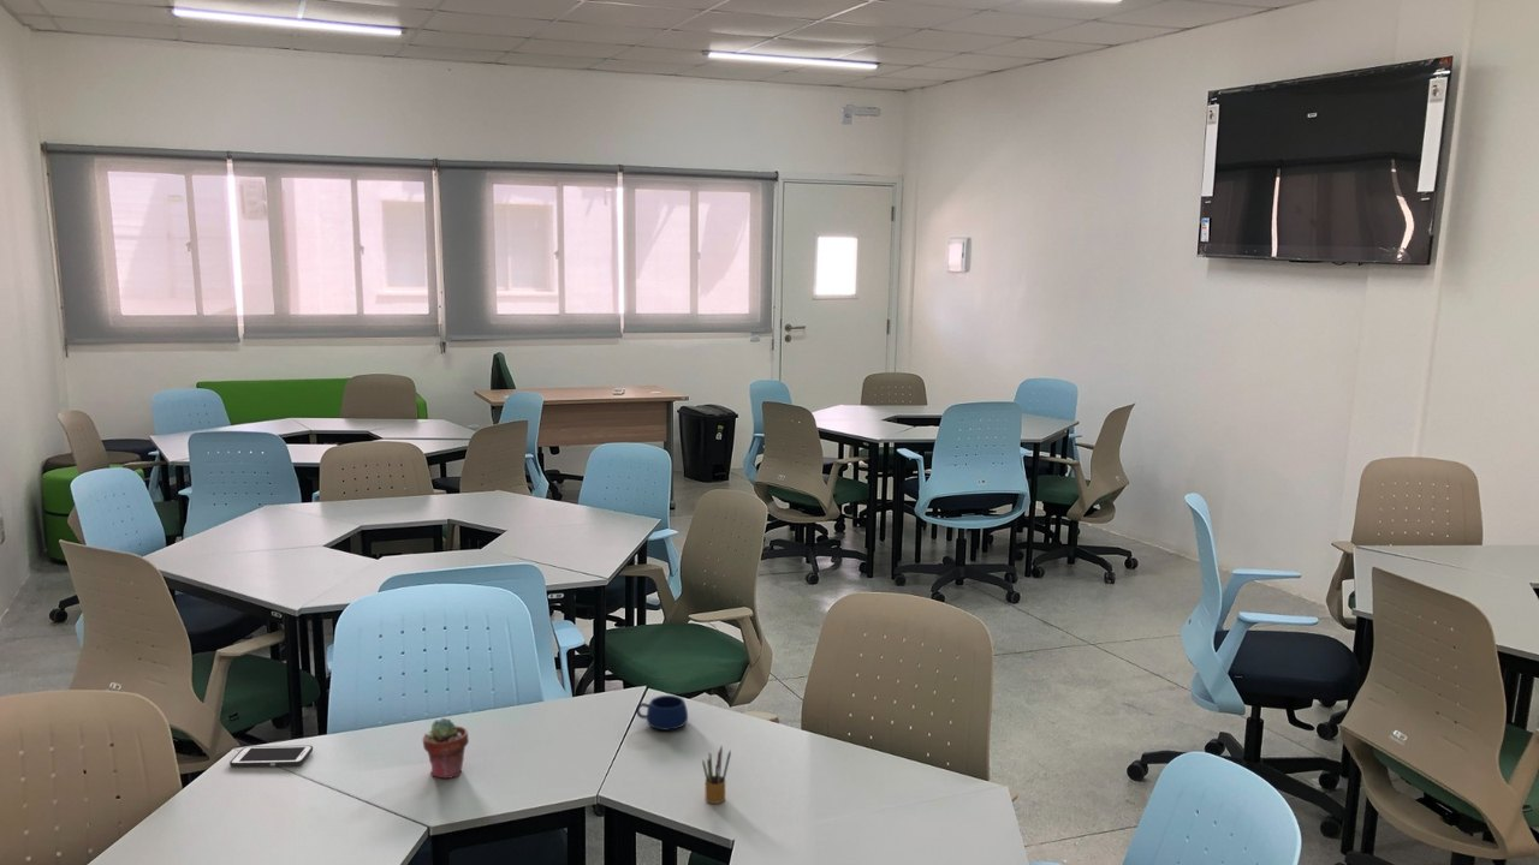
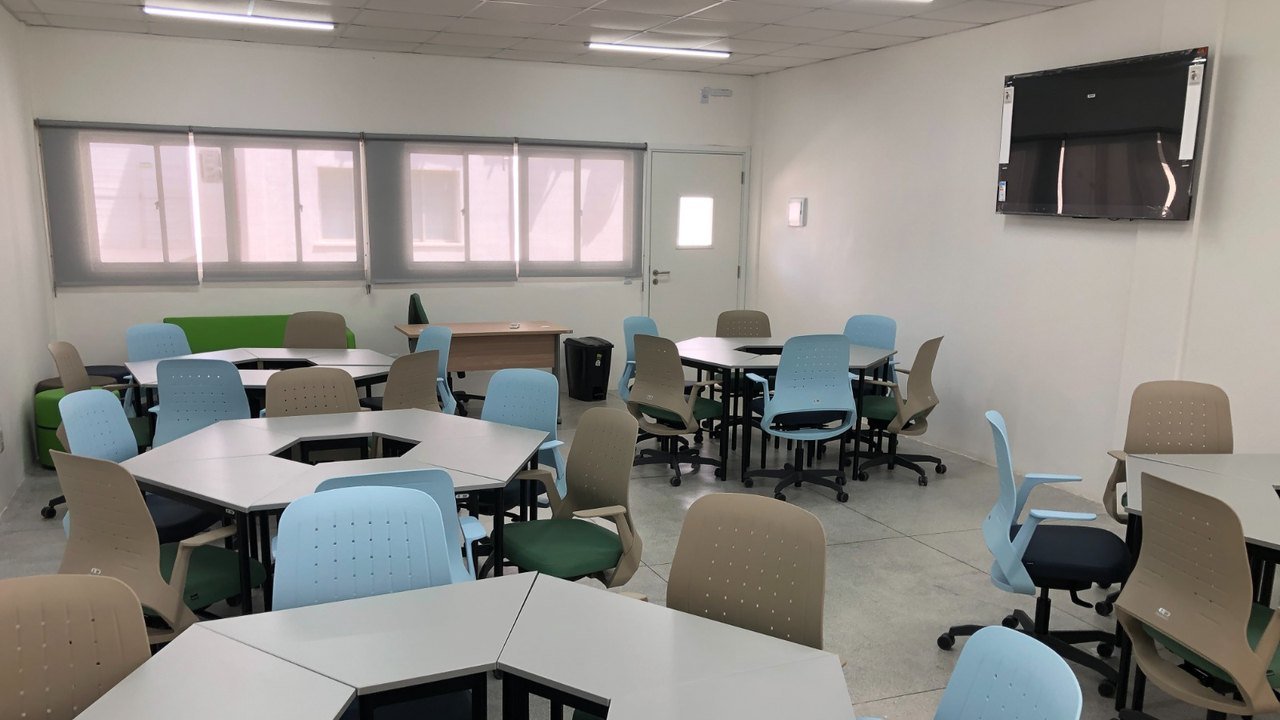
- cell phone (272, 756)
- mug (661, 711)
- potted succulent (445, 745)
- pencil box (715, 775)
